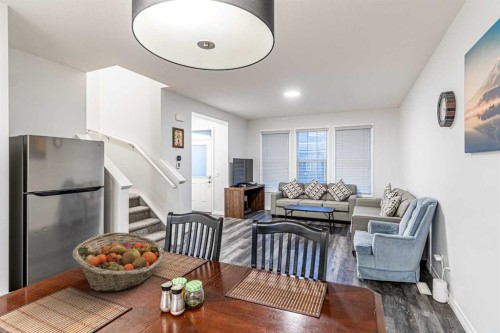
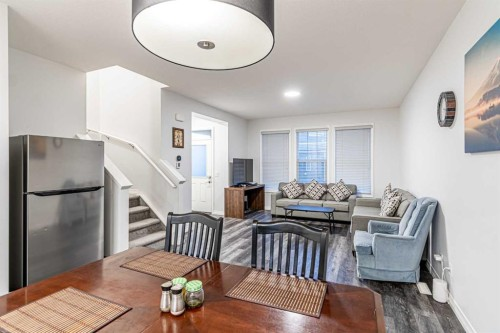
- fruit basket (122, 257)
